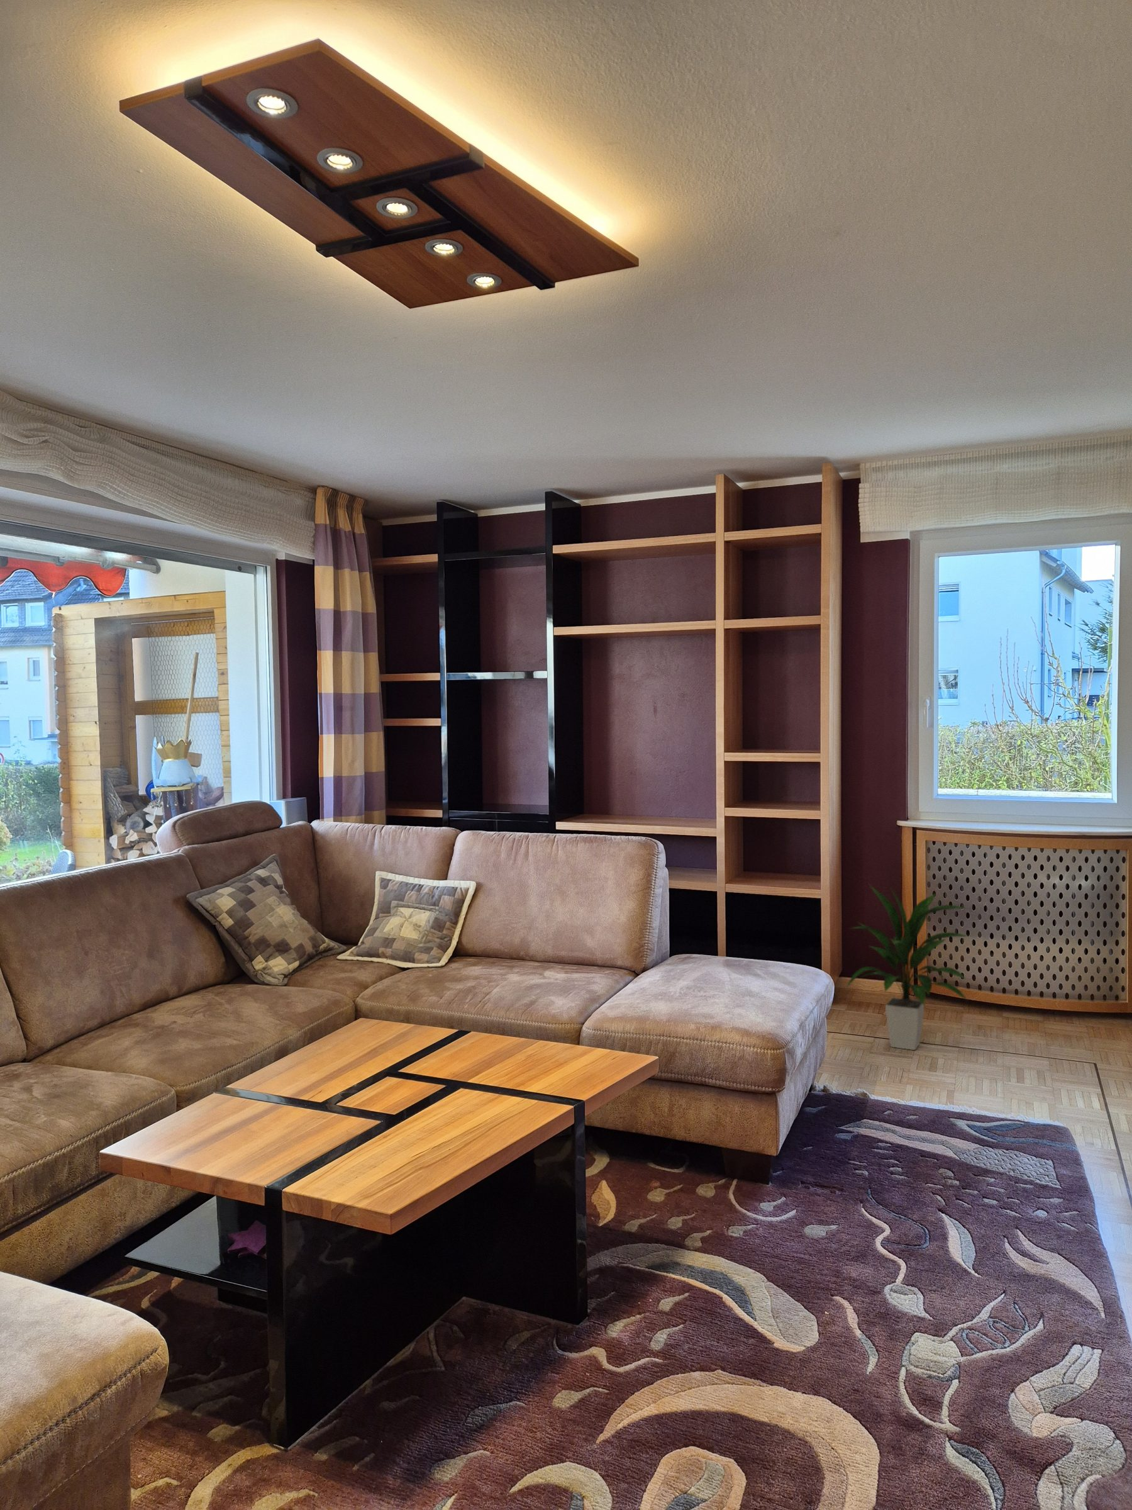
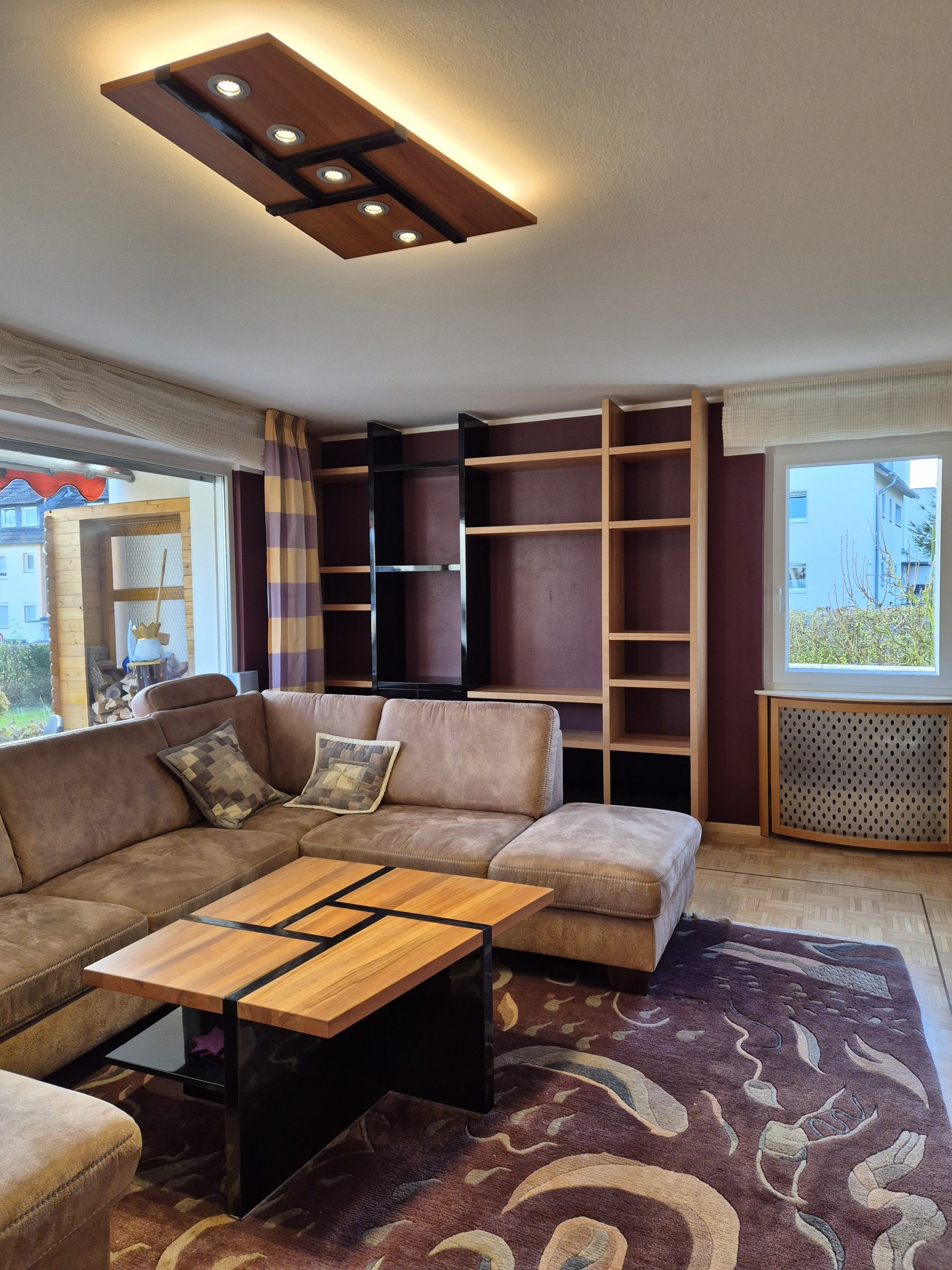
- indoor plant (910, 965)
